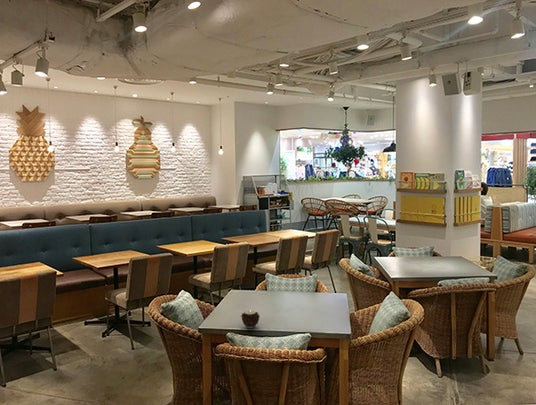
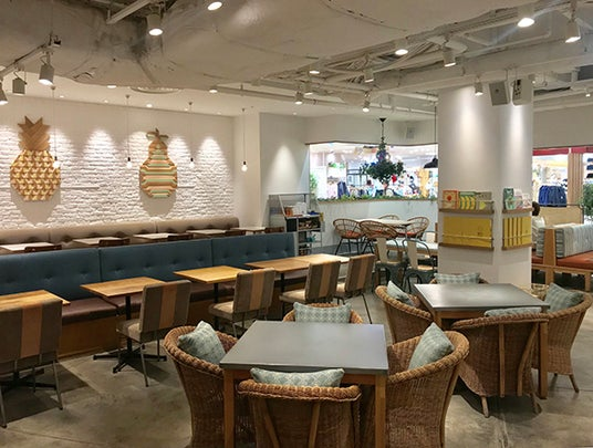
- candle (250, 317)
